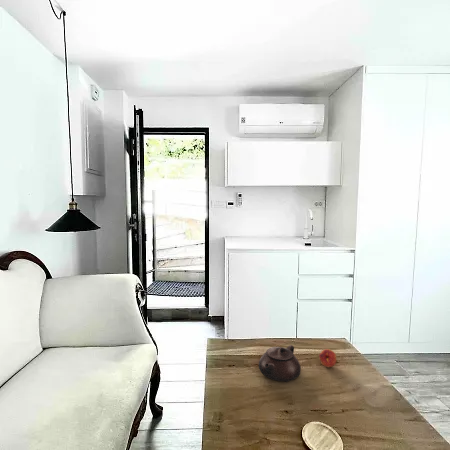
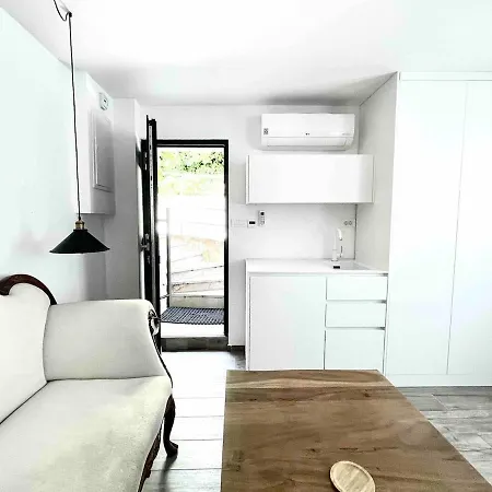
- teapot (280, 360)
- fruit (327, 357)
